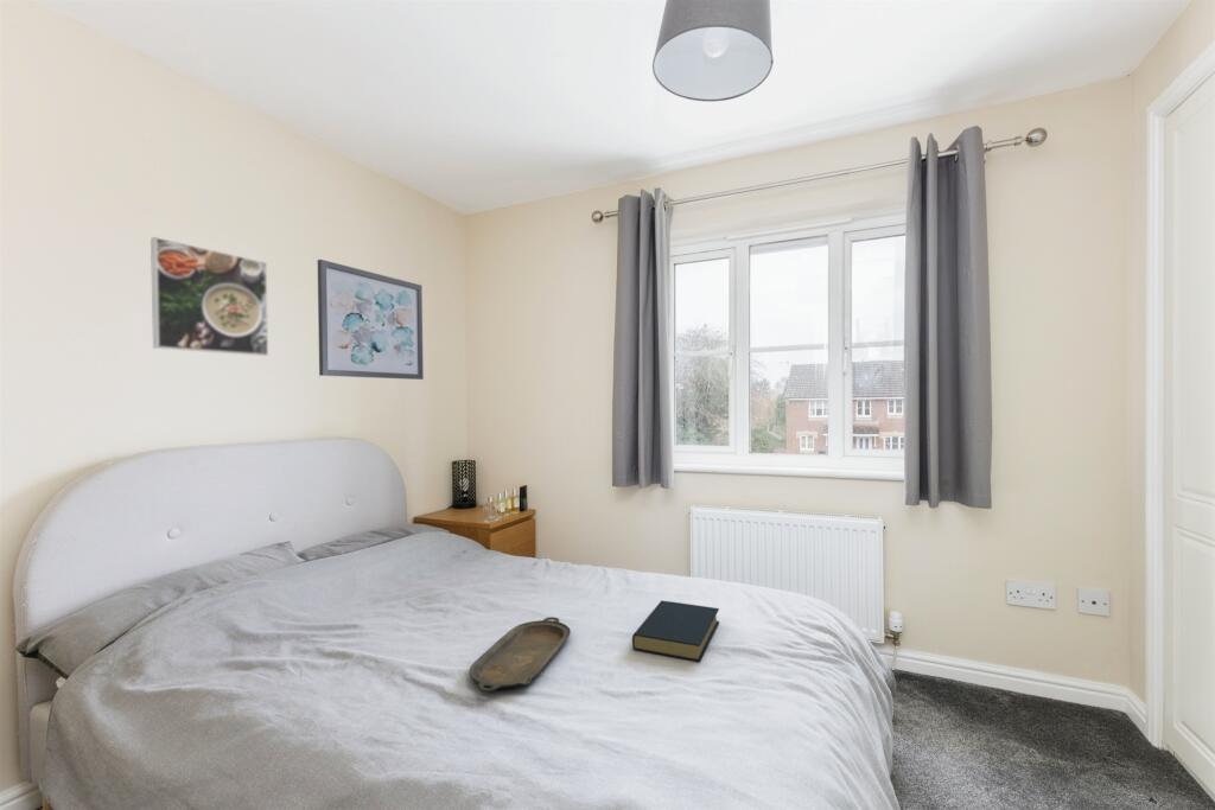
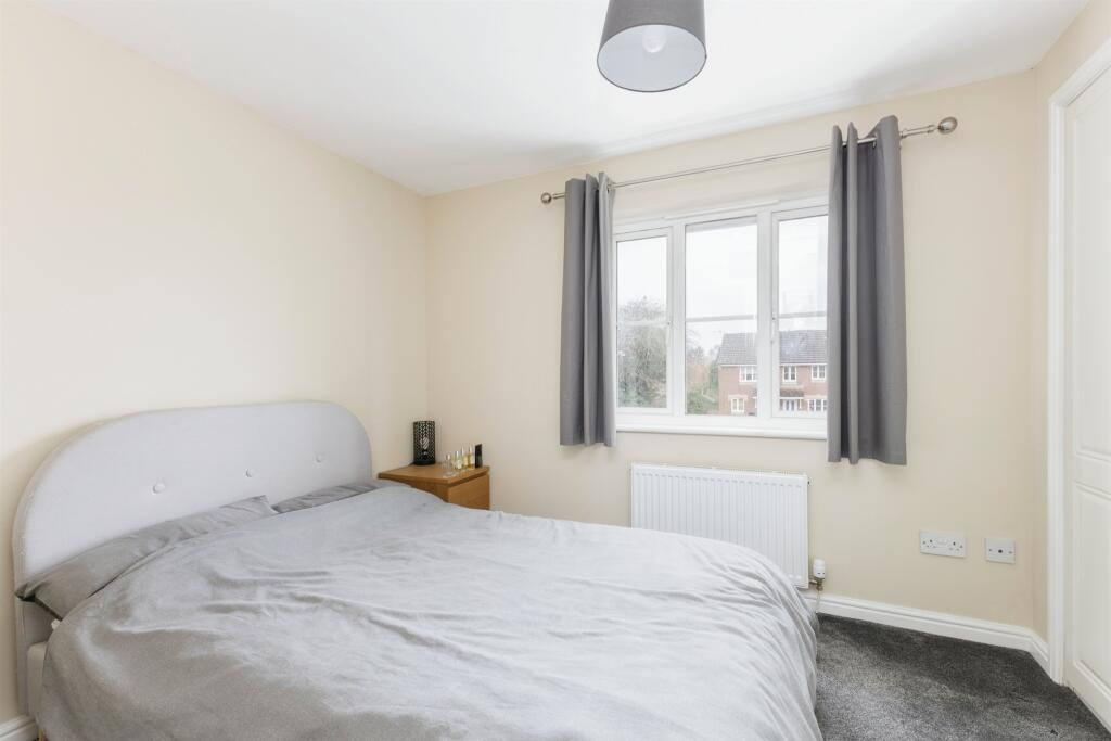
- serving tray (523, 652)
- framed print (214, 301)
- hardback book (678, 627)
- wall art (375, 325)
